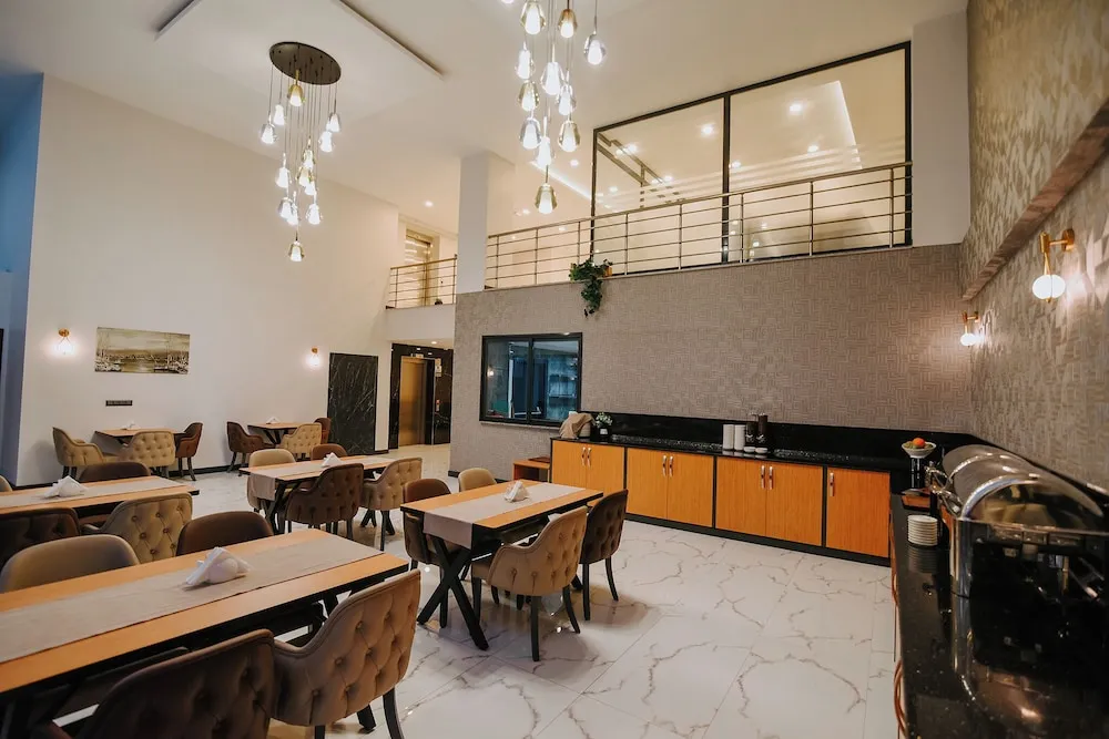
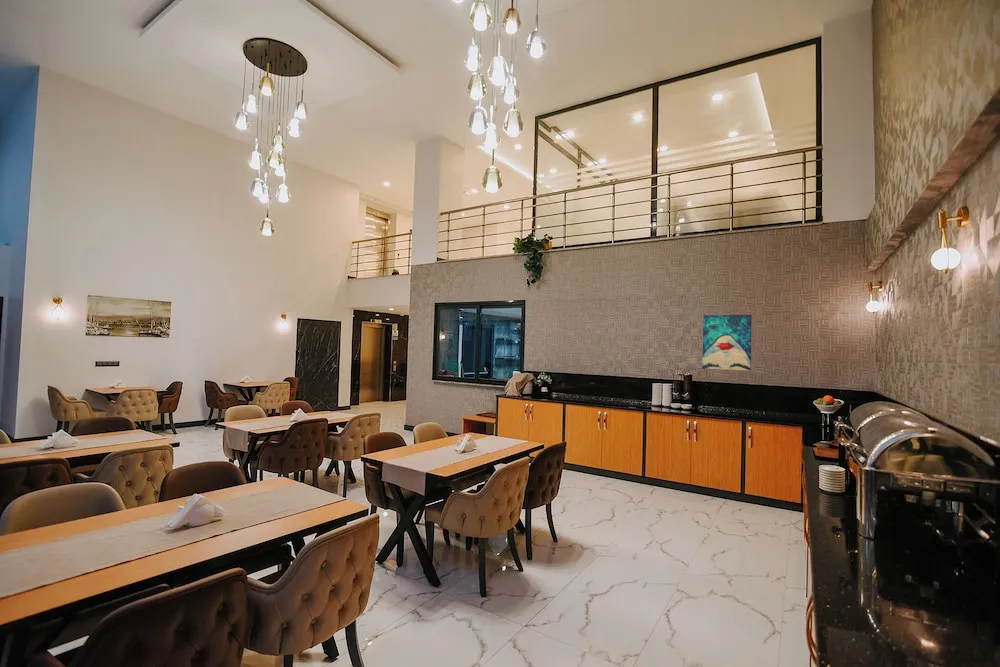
+ wall art (726, 342)
